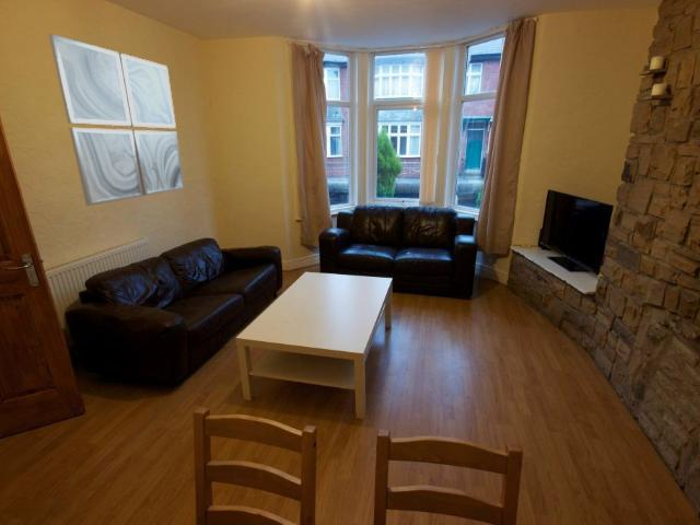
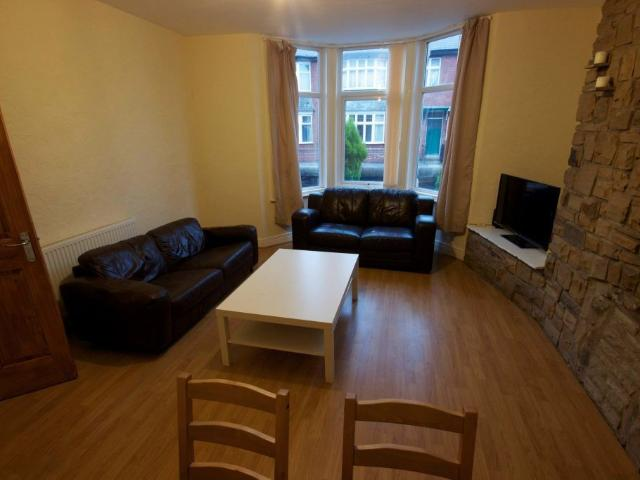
- wall art (132, 126)
